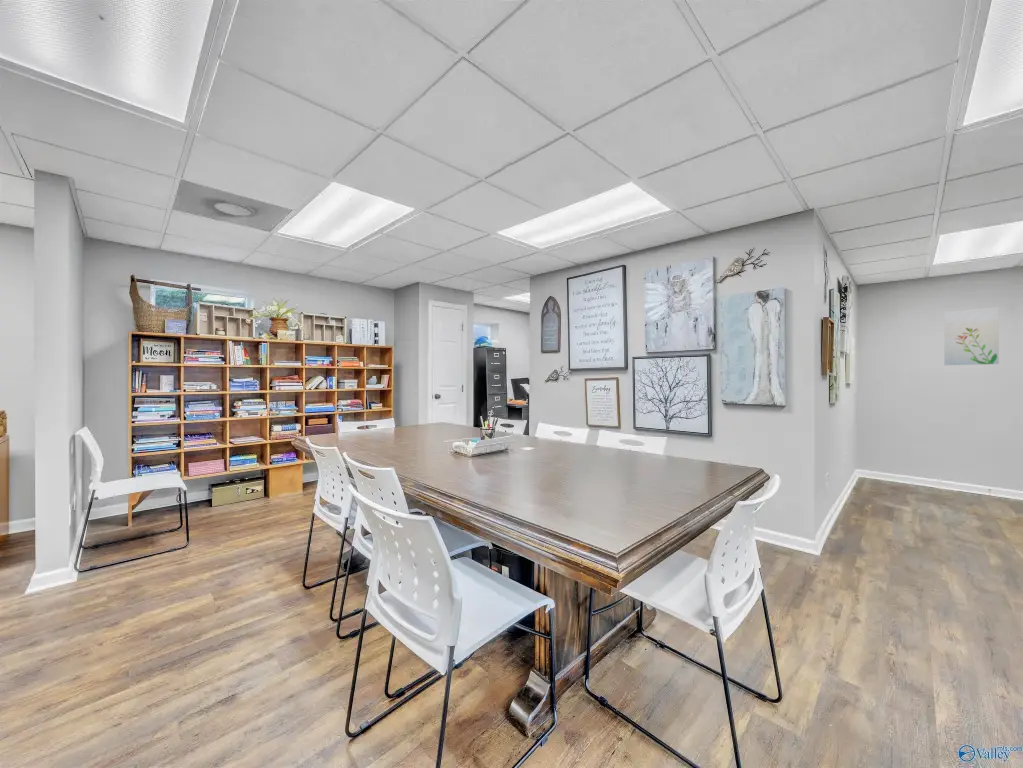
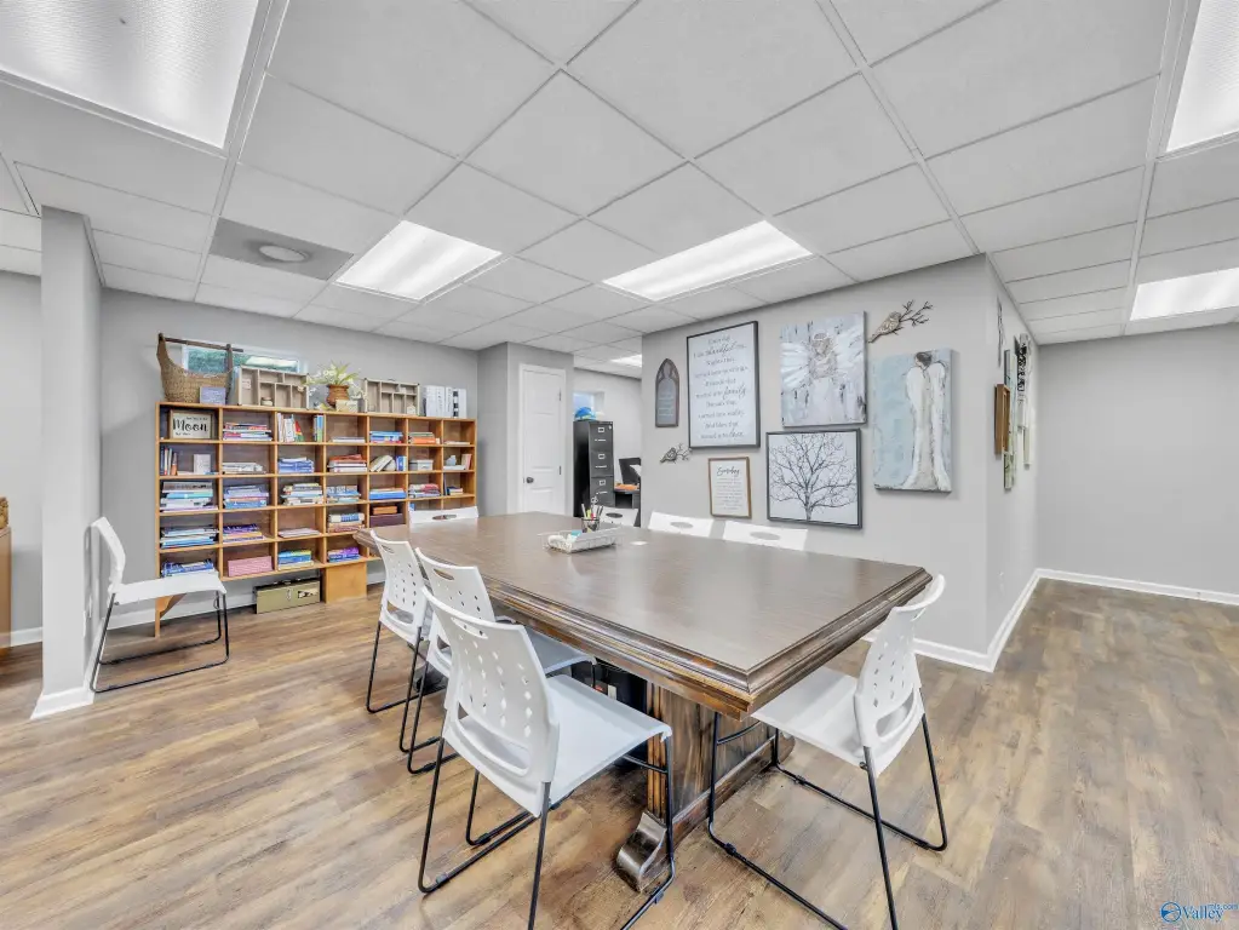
- wall art (970, 337)
